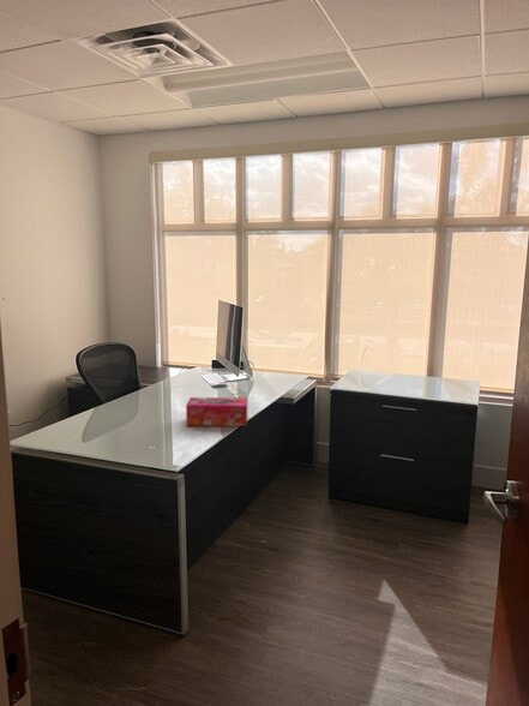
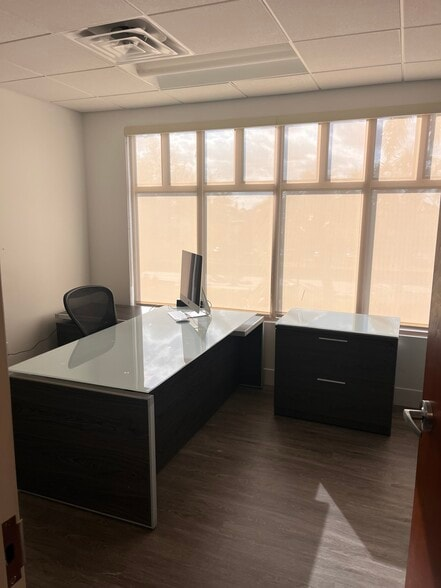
- tissue box (217, 411)
